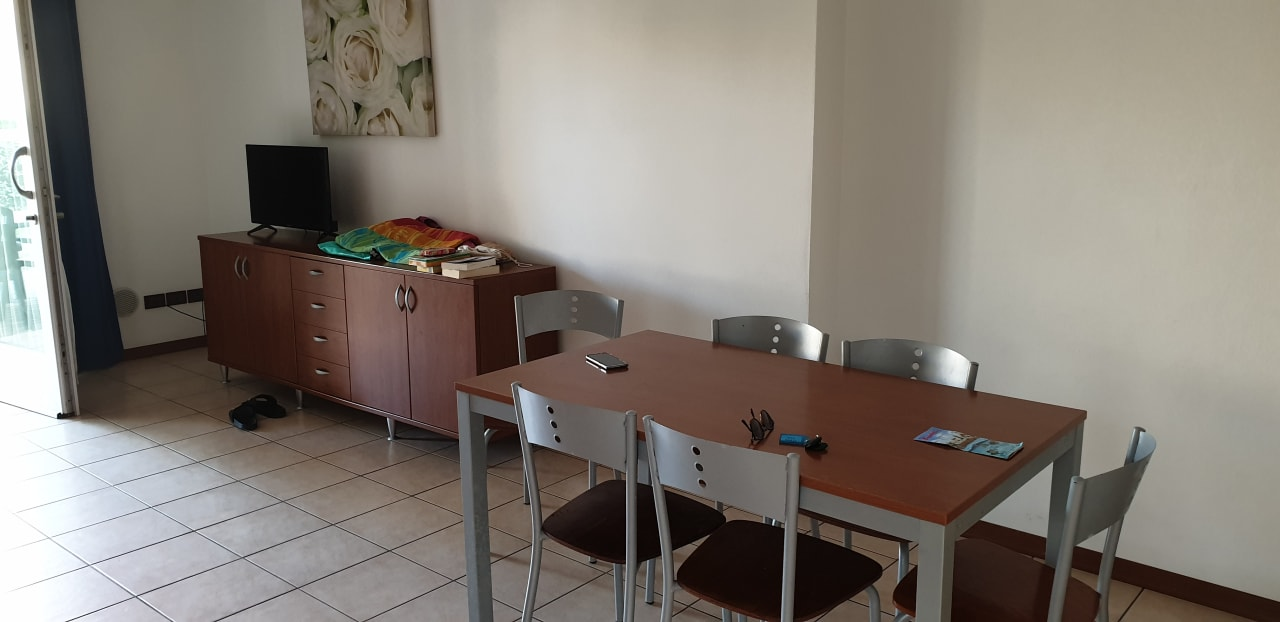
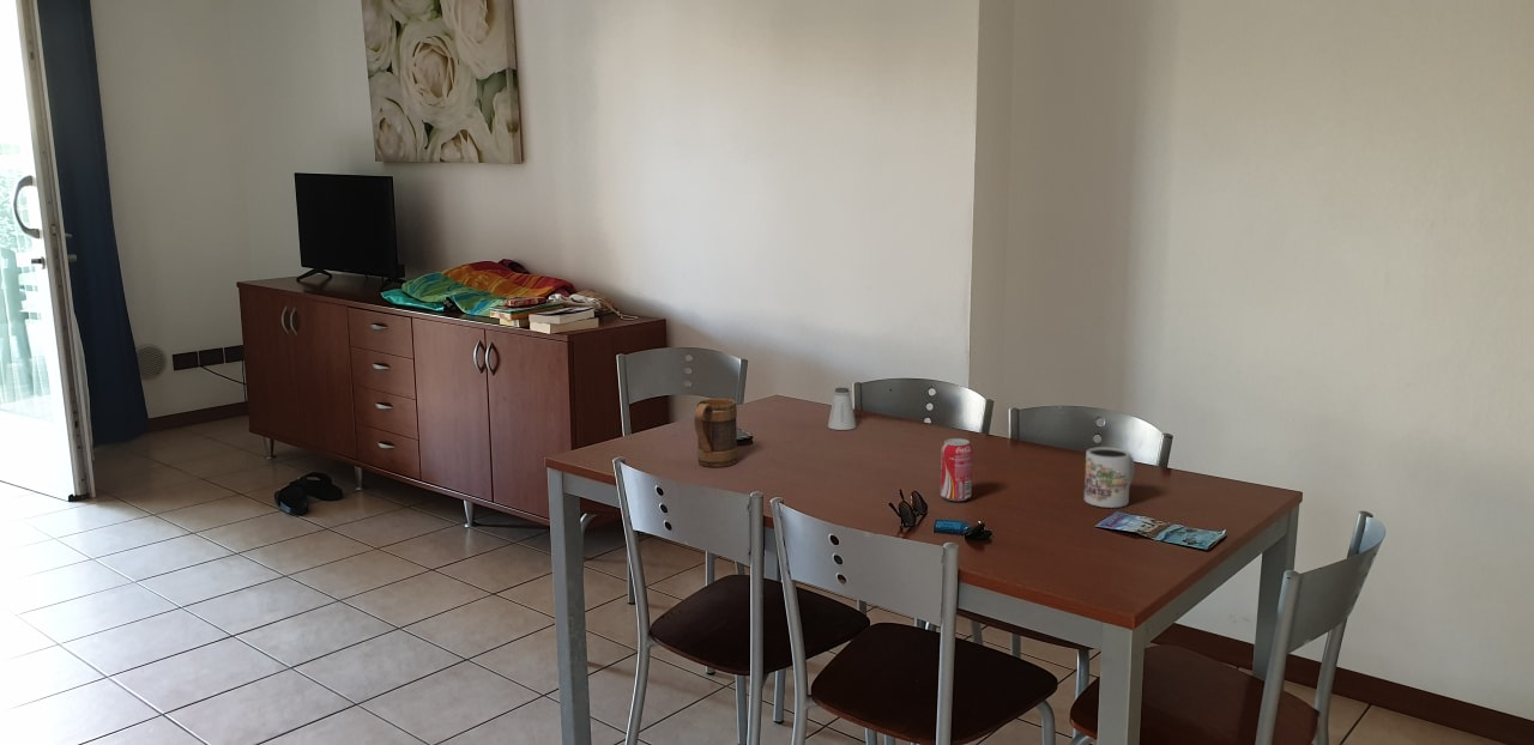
+ mug (712, 432)
+ mug (1112, 474)
+ saltshaker (841, 407)
+ beverage can (956, 470)
